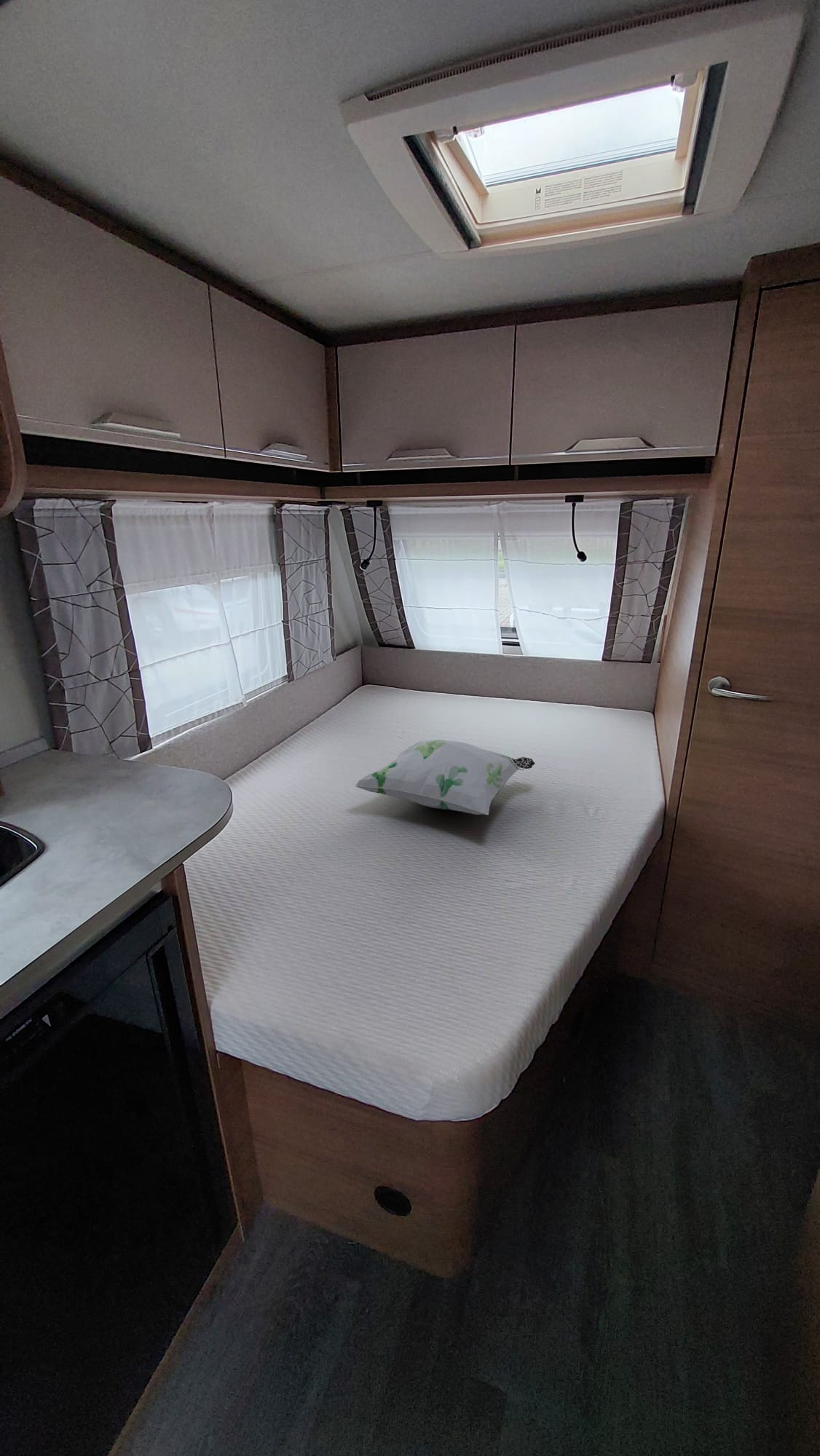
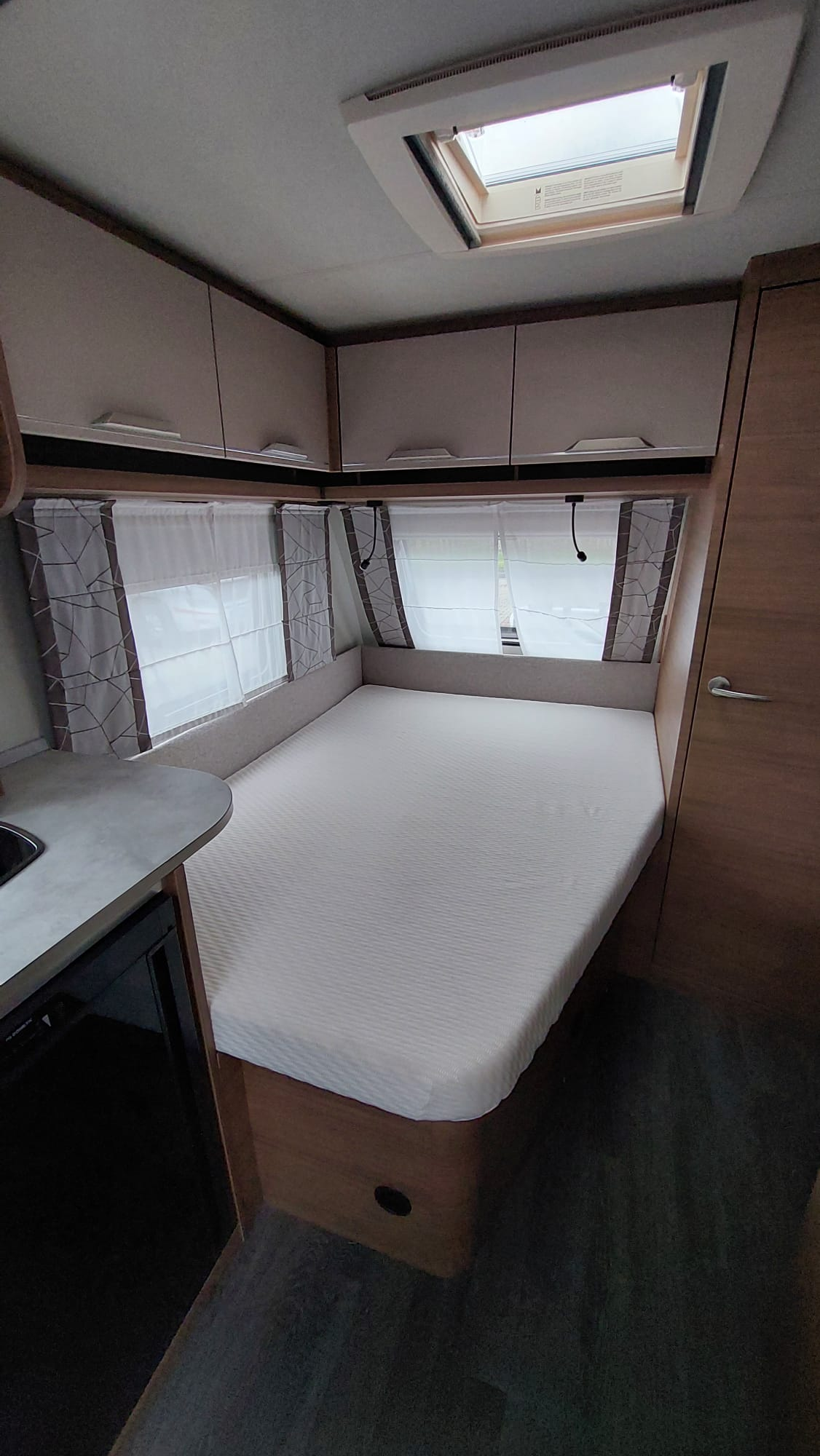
- decorative pillow (449, 772)
